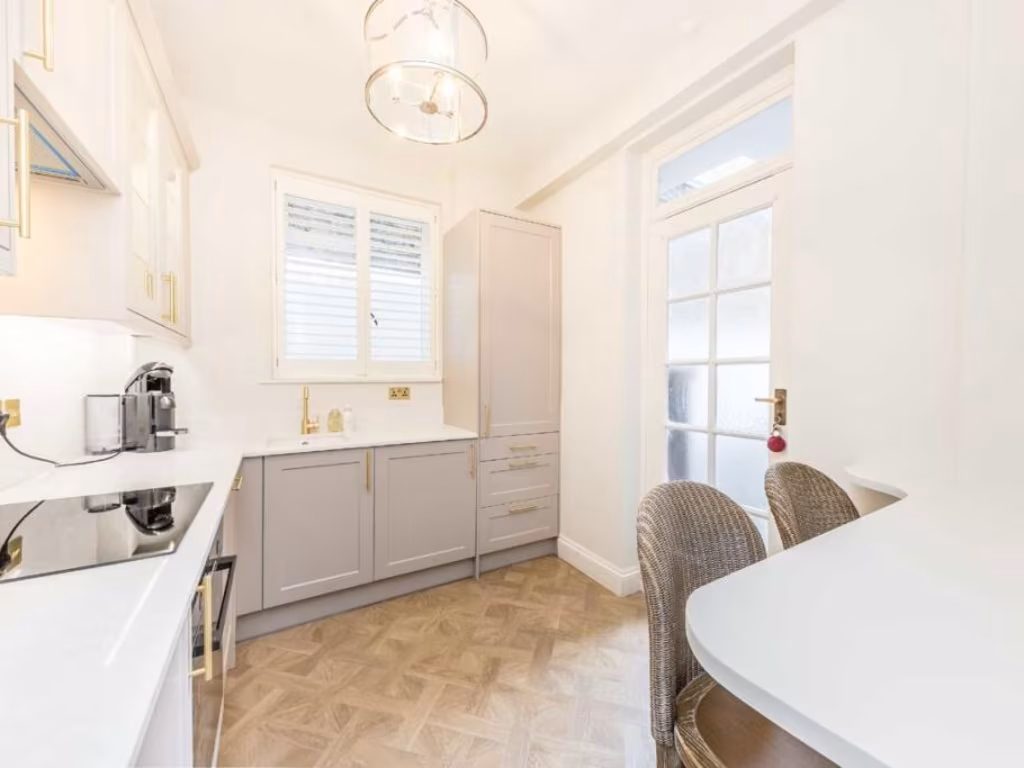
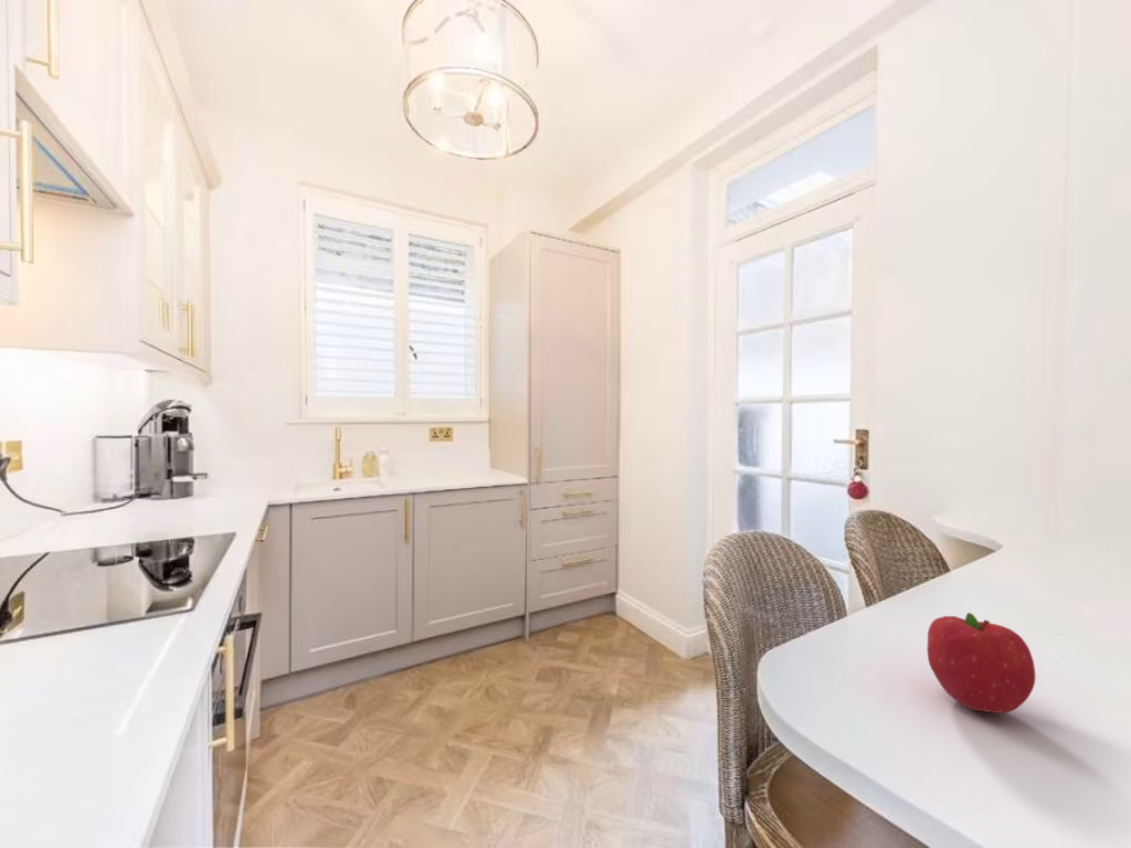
+ fruit (977, 659)
